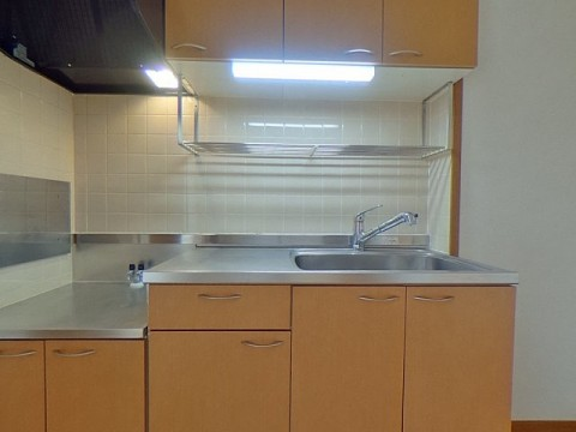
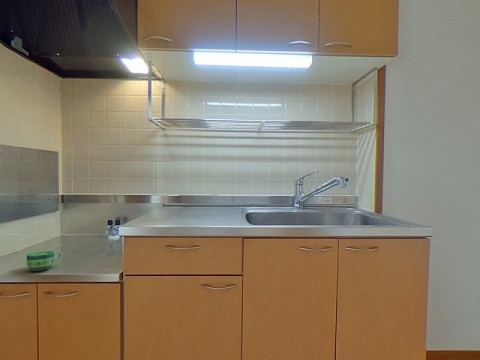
+ cup (44, 259)
